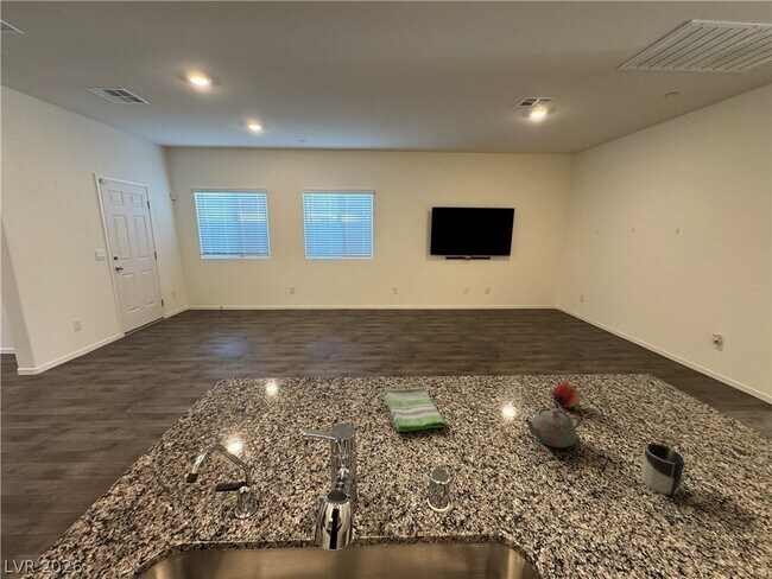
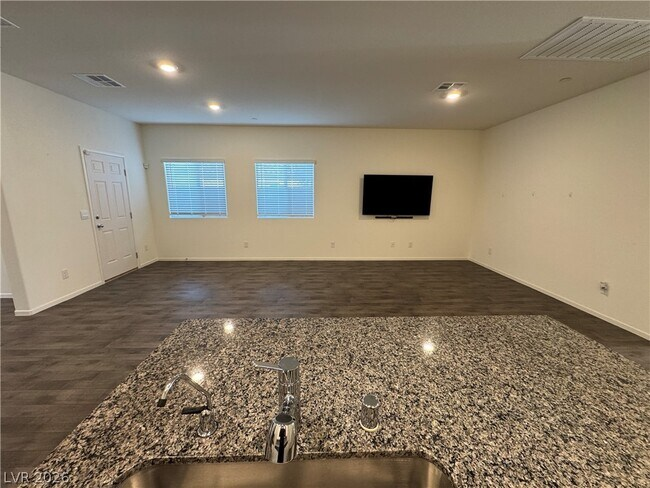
- teapot (551, 425)
- dish towel (412, 406)
- fruit (565, 394)
- cup (665, 467)
